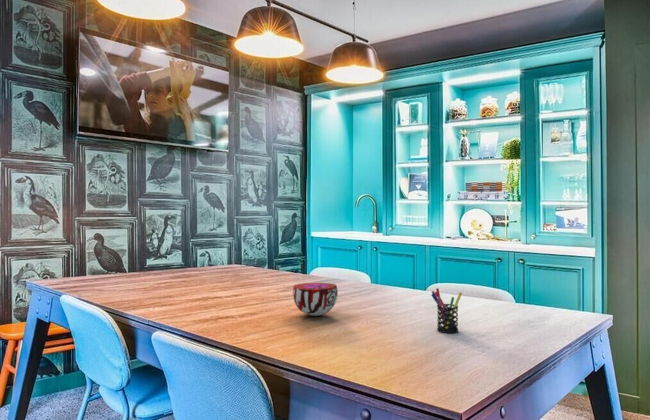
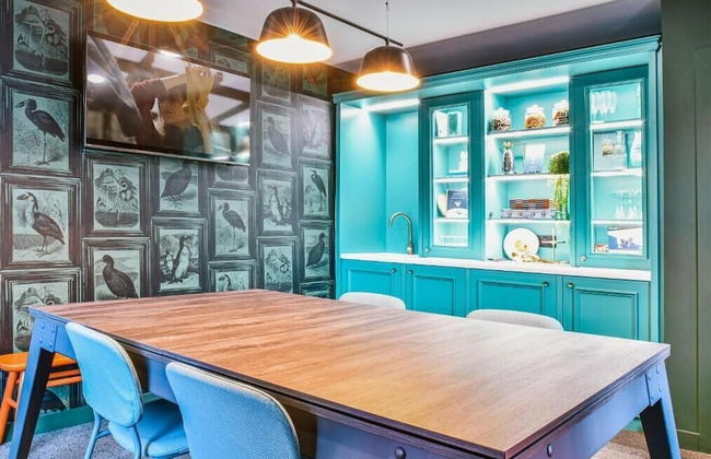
- decorative bowl (315, 300)
- pen holder (447, 309)
